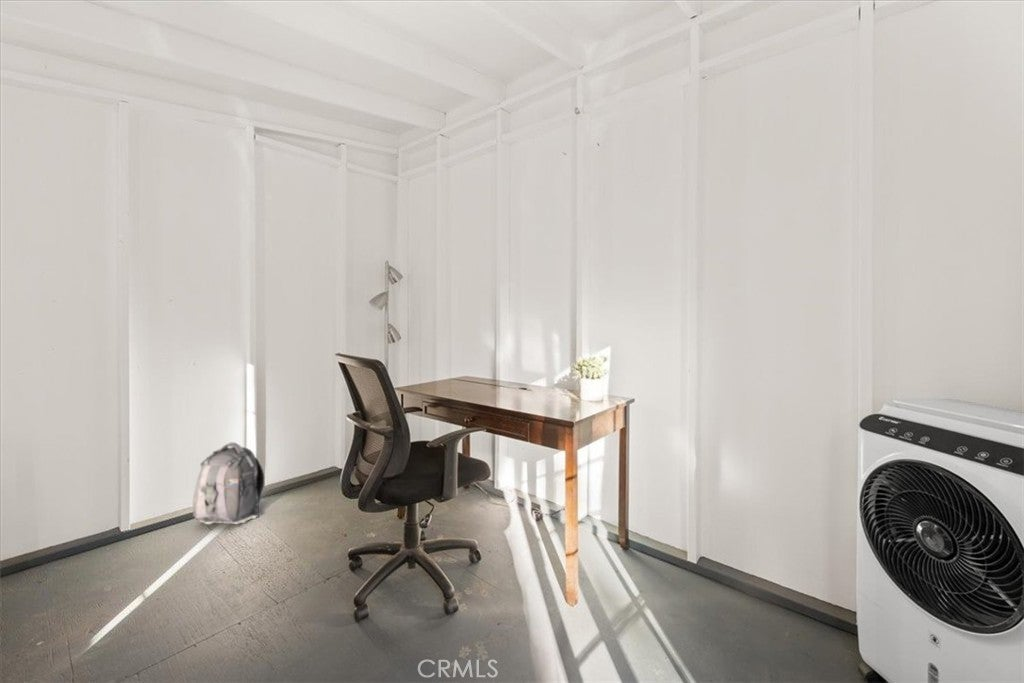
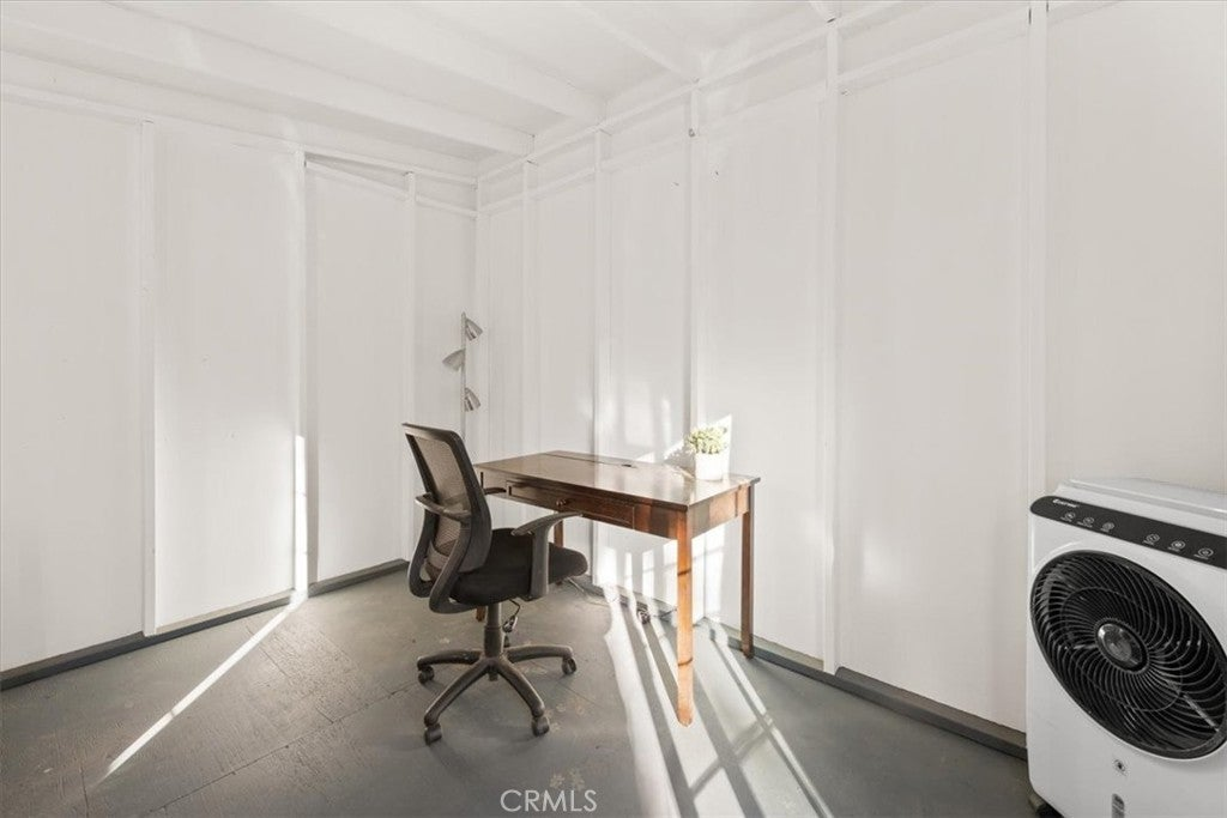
- backpack (231, 480)
